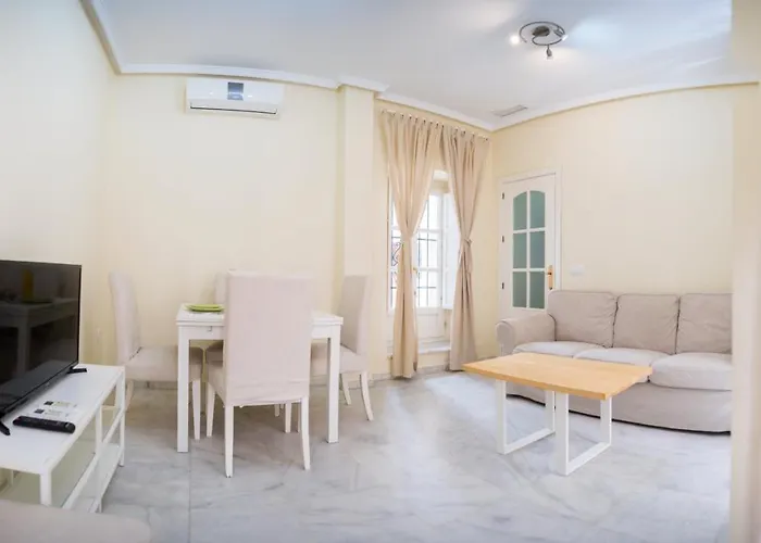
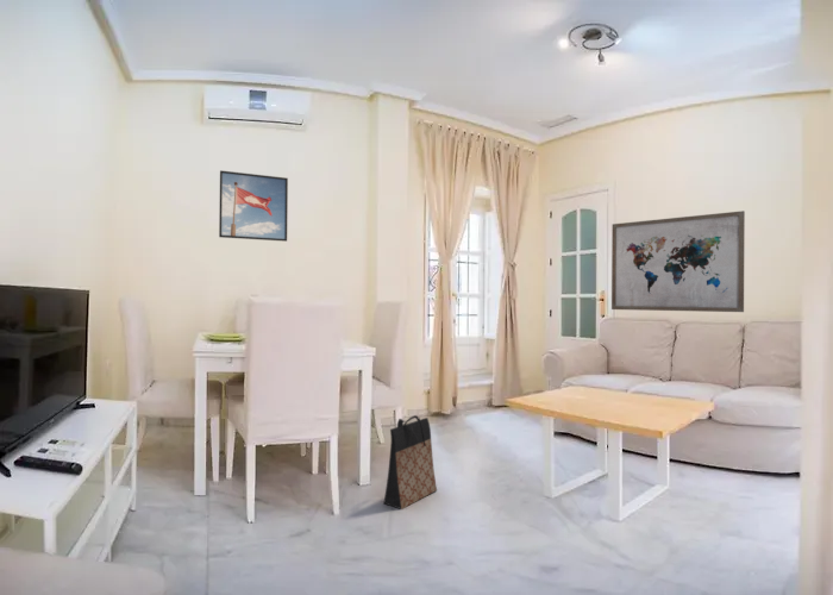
+ wall art (672, 264)
+ bag (409, 456)
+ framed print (253, 206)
